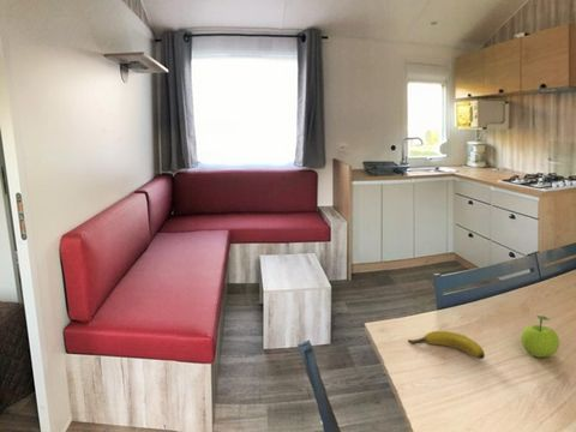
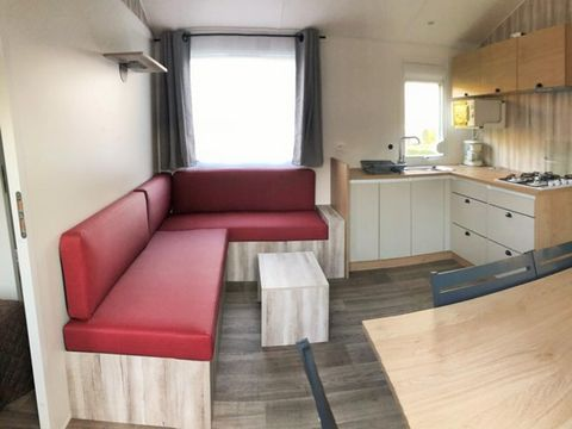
- banana (448, 341)
- fruit (541, 334)
